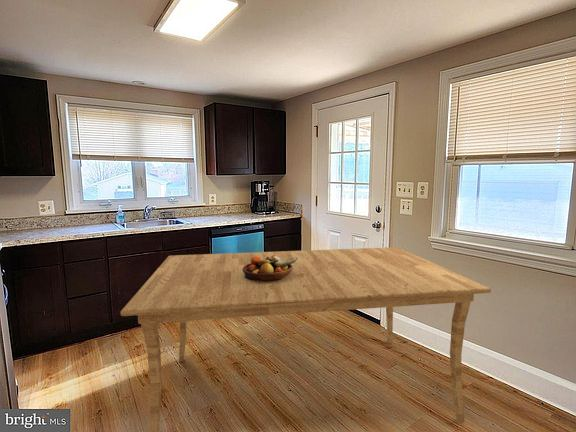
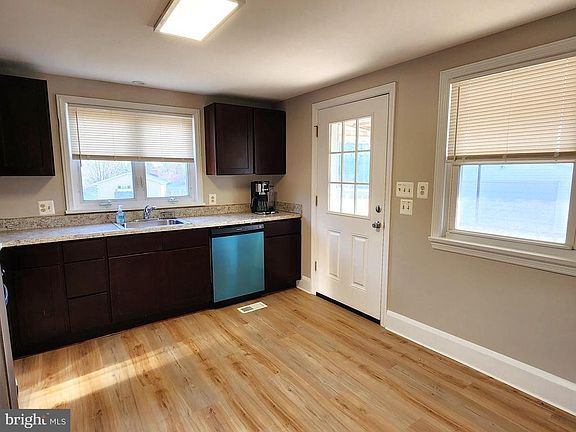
- fruit bowl (268, 264)
- dining table (301, 312)
